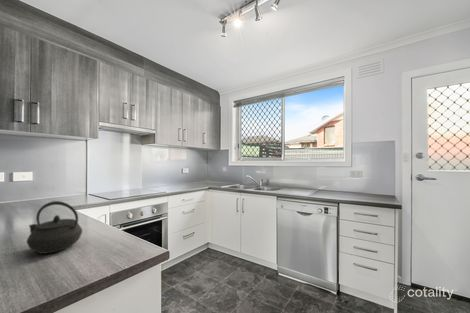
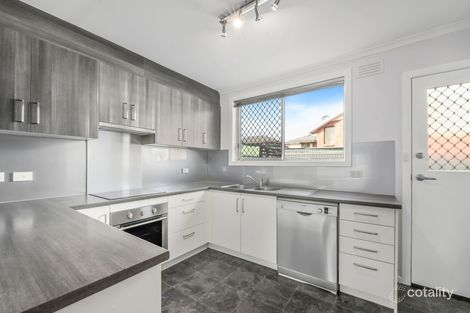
- kettle (53, 224)
